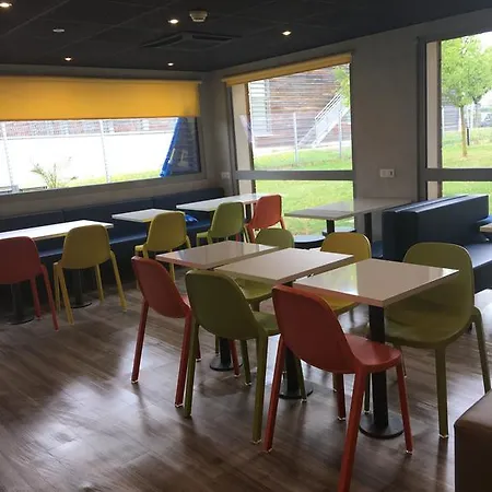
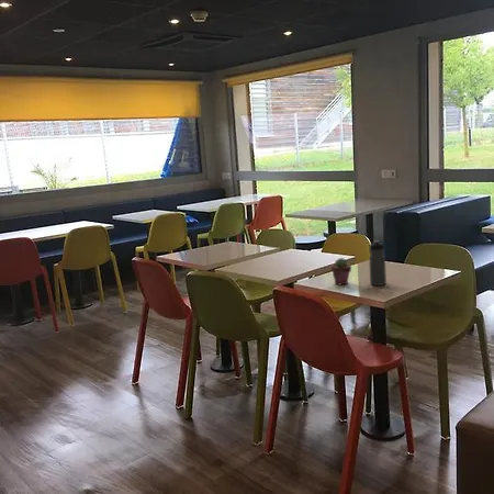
+ water bottle (377, 261)
+ potted succulent (340, 270)
